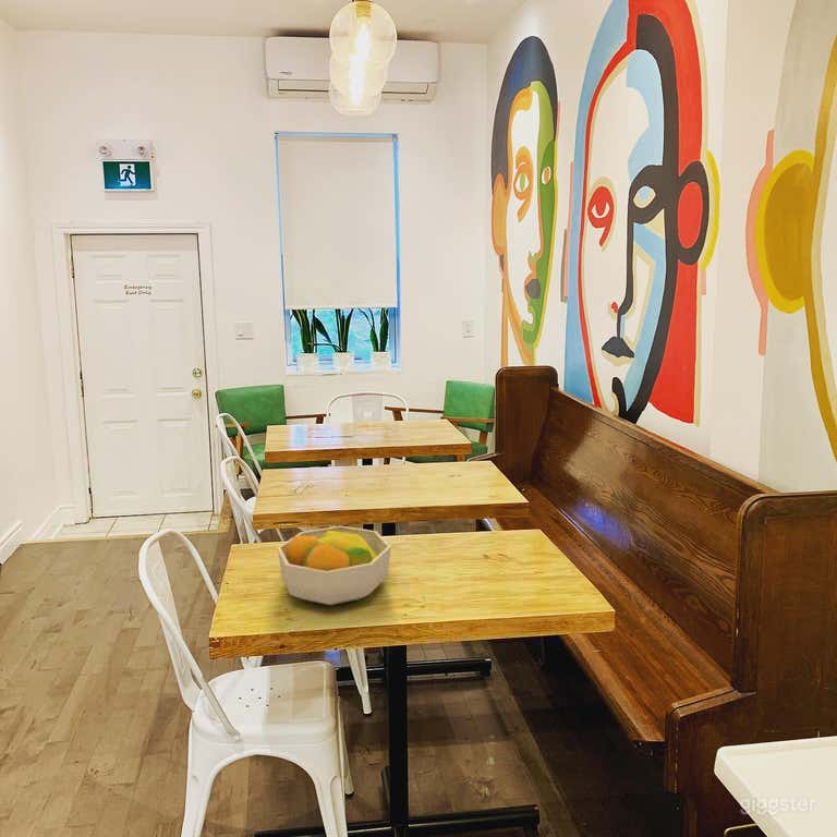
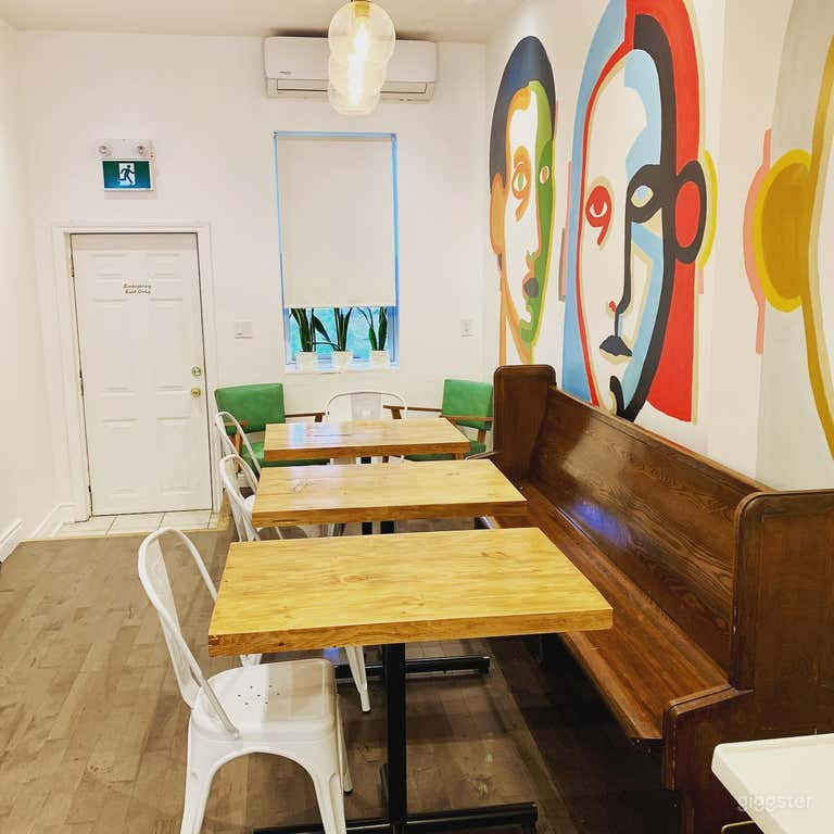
- fruit bowl (333, 557)
